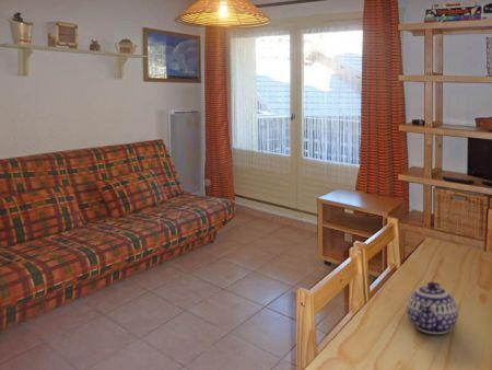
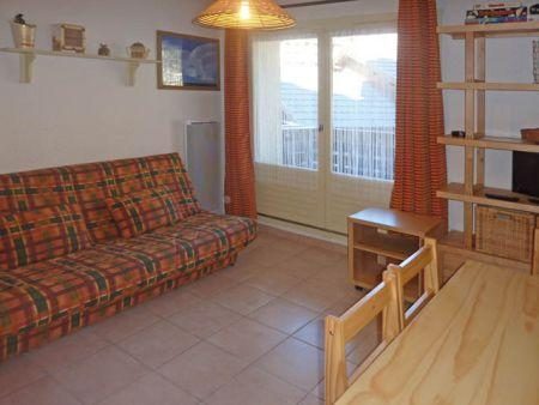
- teapot (431, 304)
